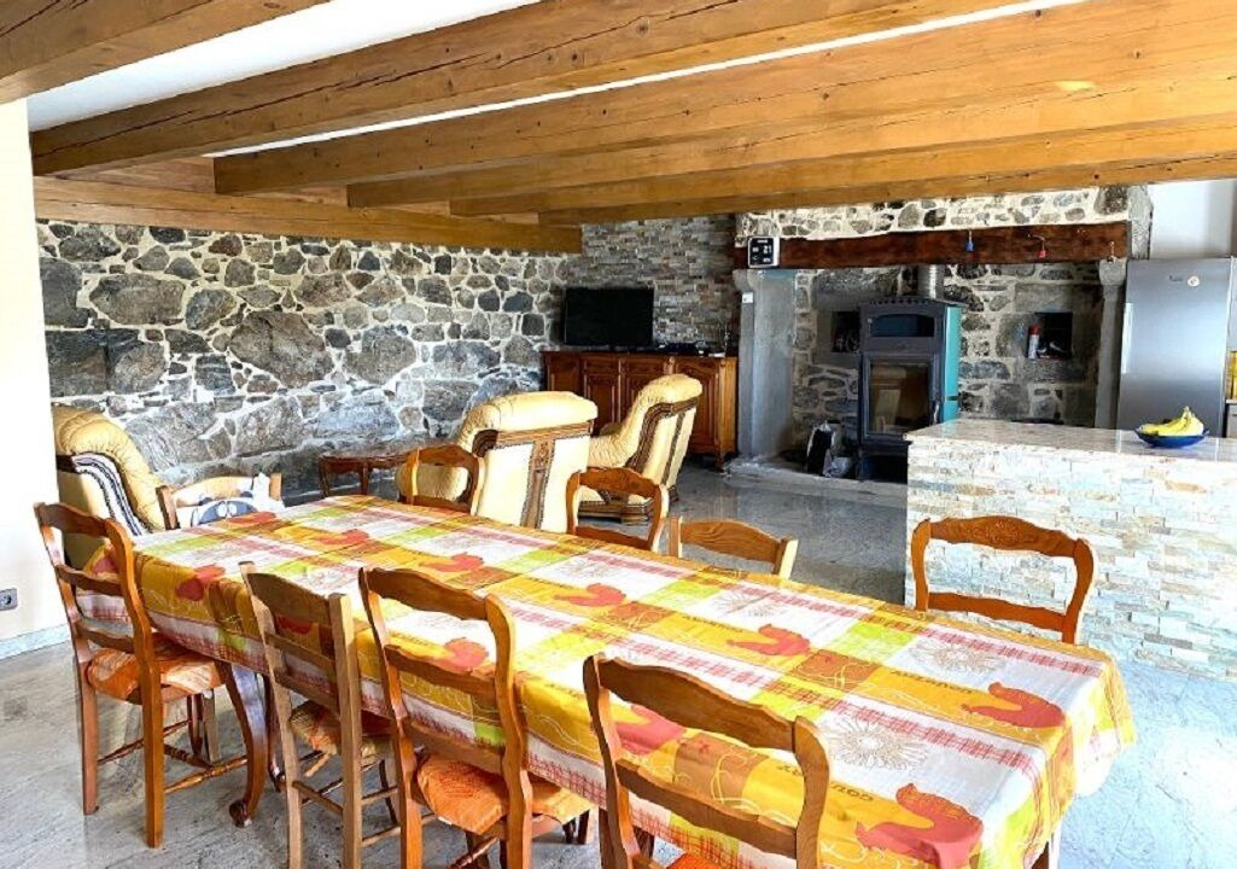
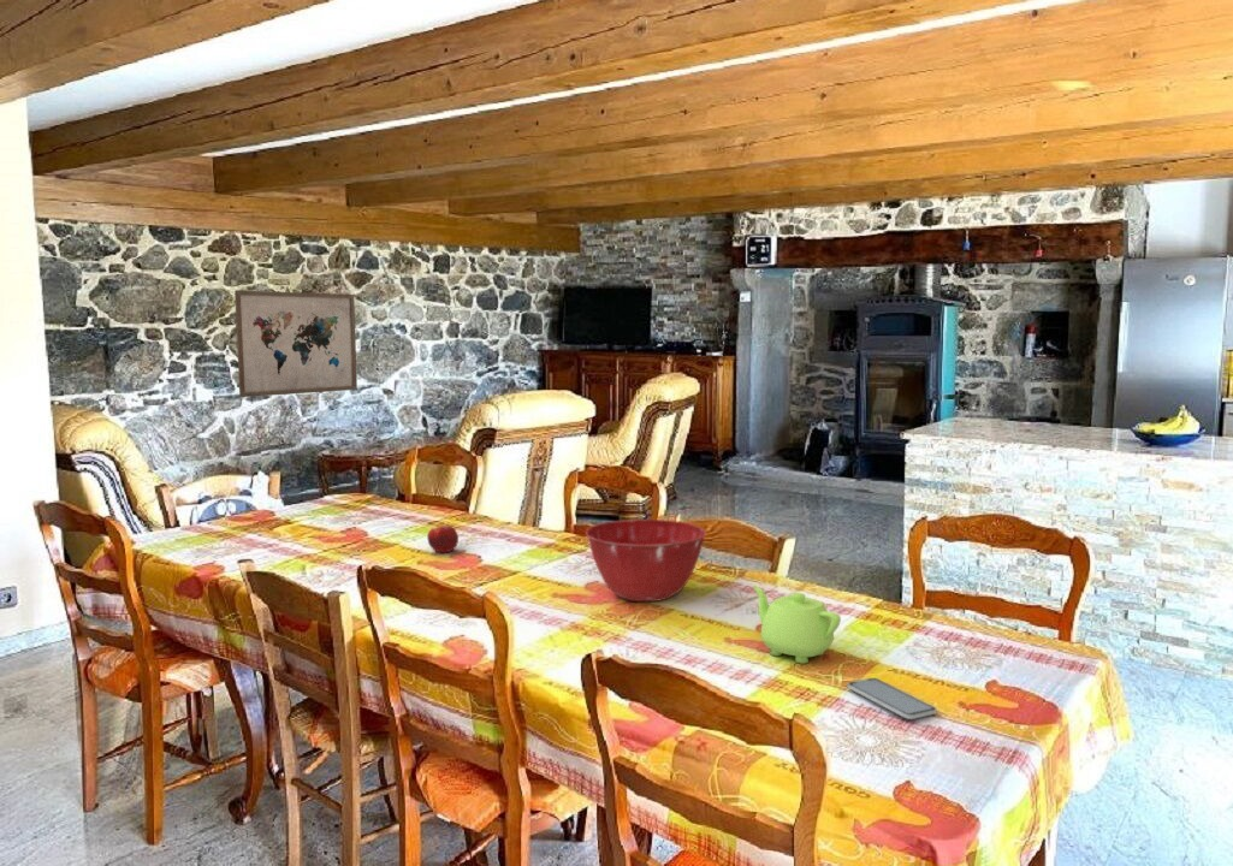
+ smartphone (890, 696)
+ fruit (443, 538)
+ teapot (794, 622)
+ wall art (300, 343)
+ mixing bowl (645, 562)
